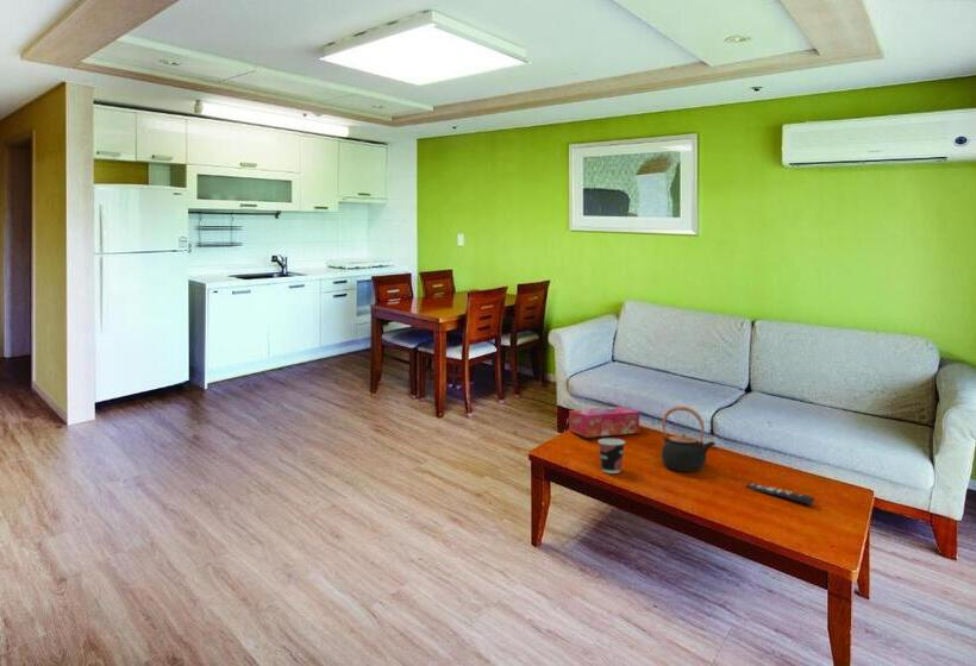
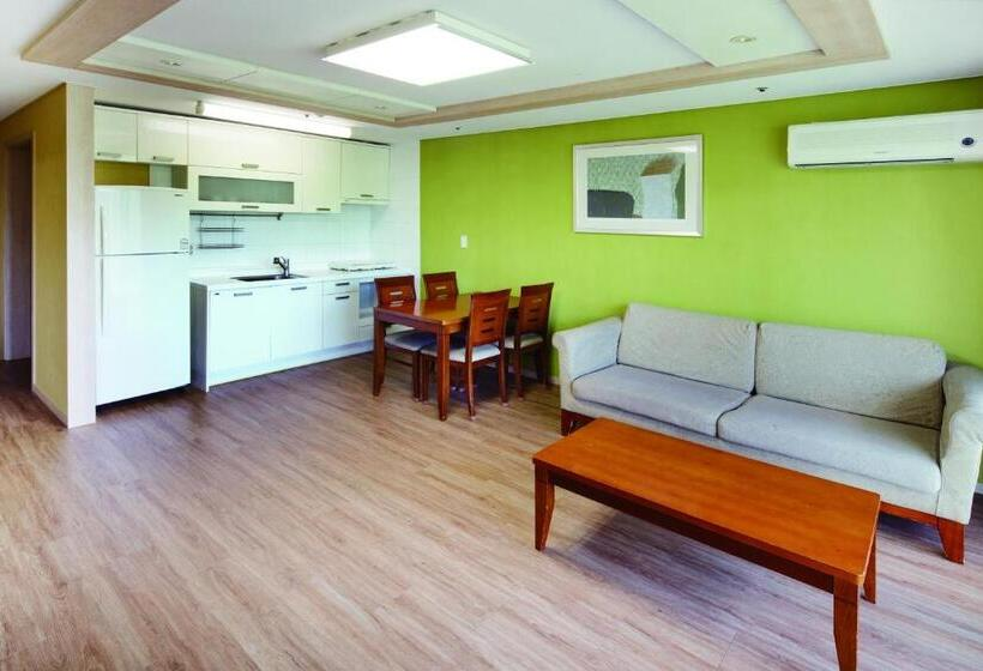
- cup (611, 455)
- tissue box (603, 421)
- remote control (778, 492)
- teapot (687, 436)
